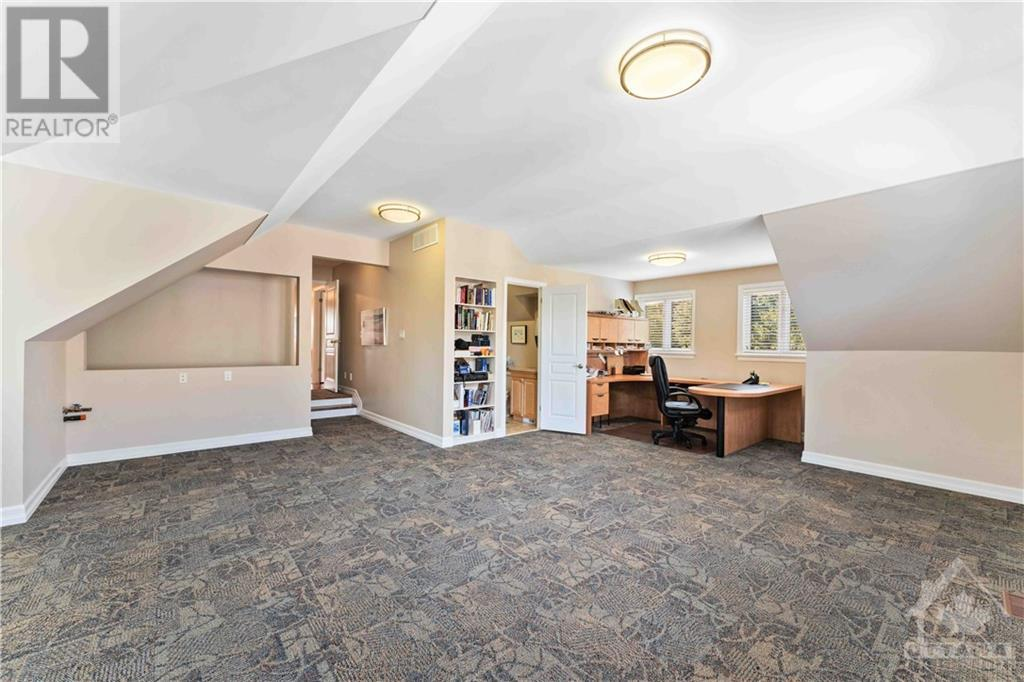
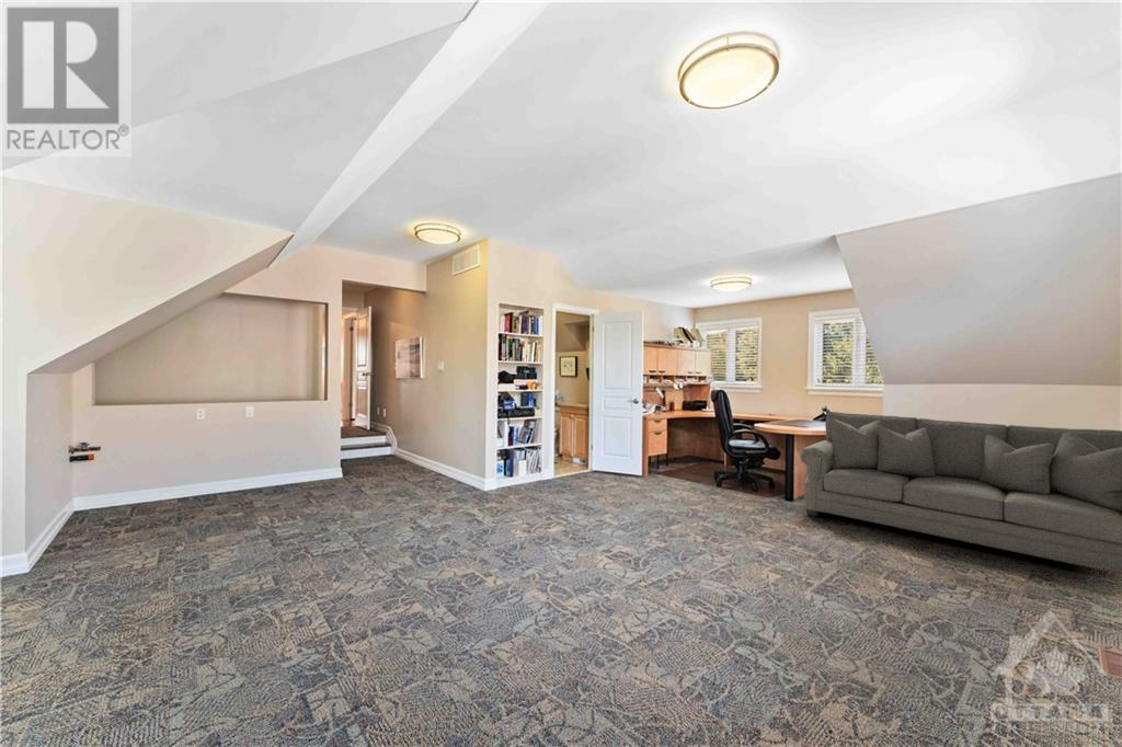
+ sofa (955, 476)
